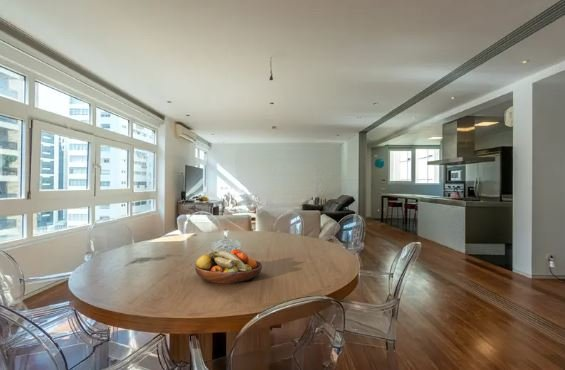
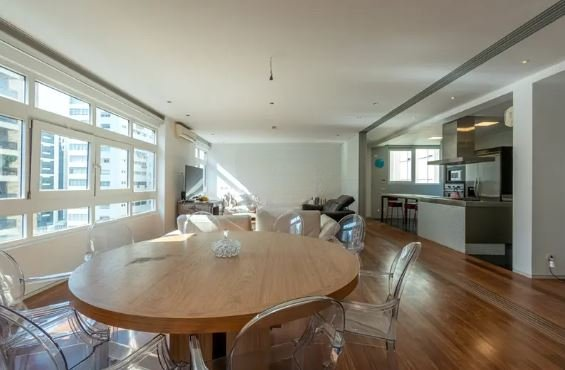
- fruit bowl (229, 262)
